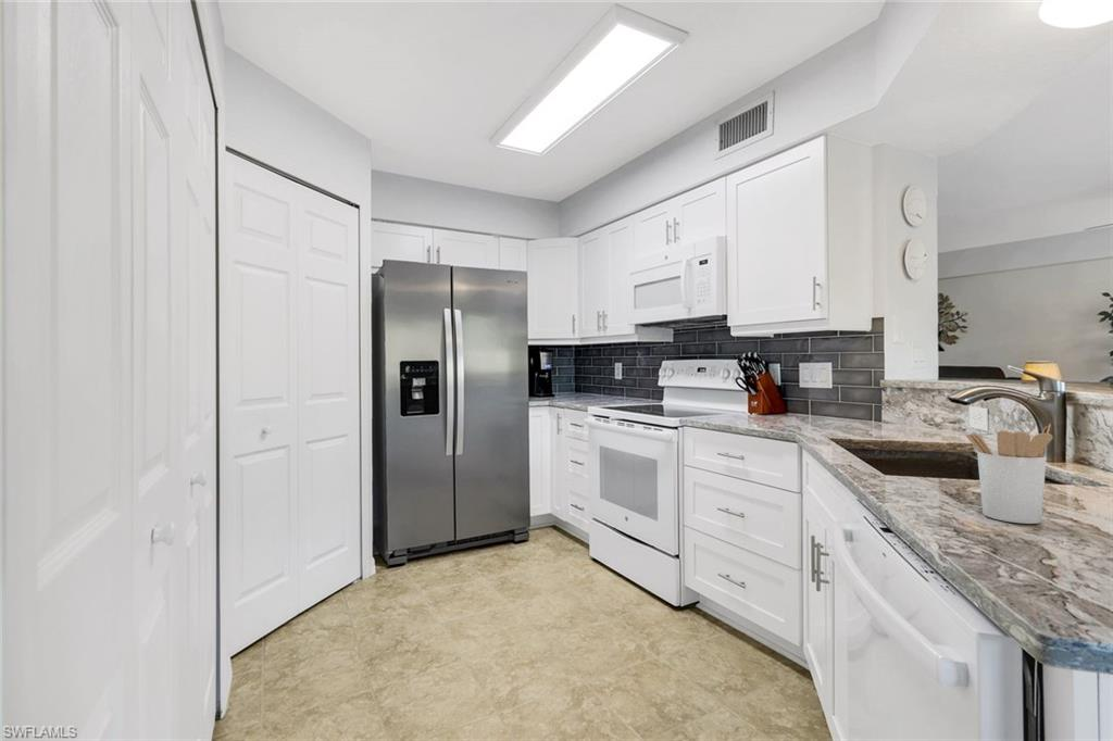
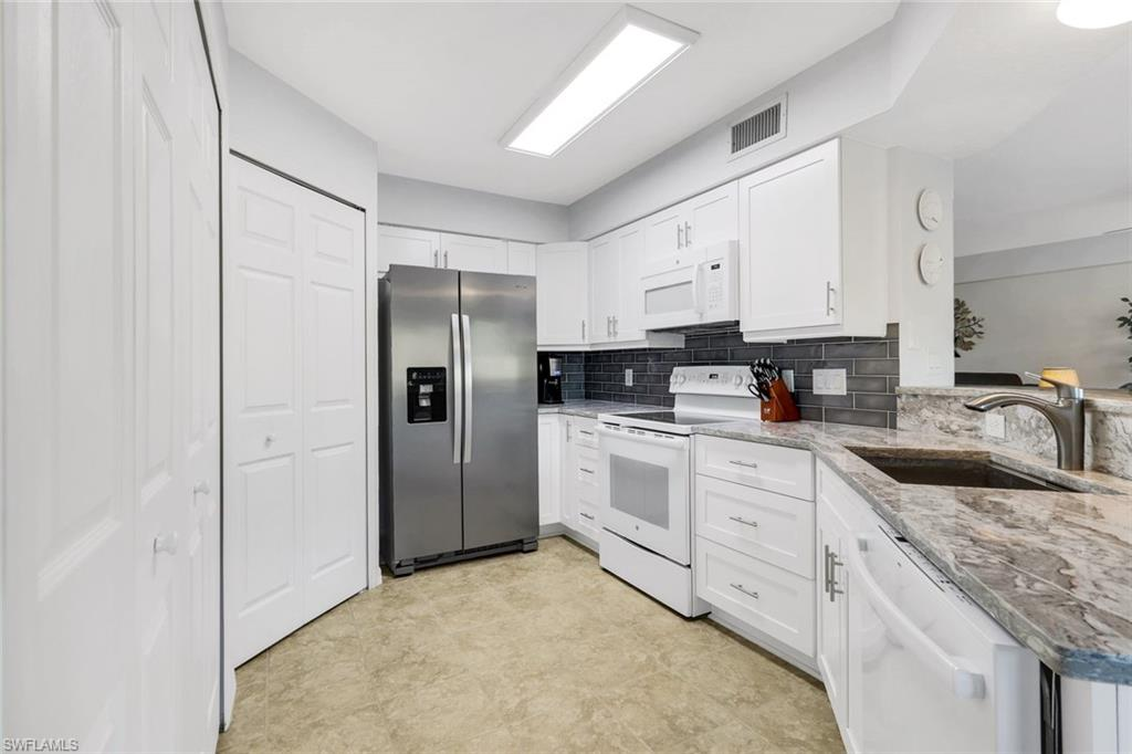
- utensil holder (1015, 472)
